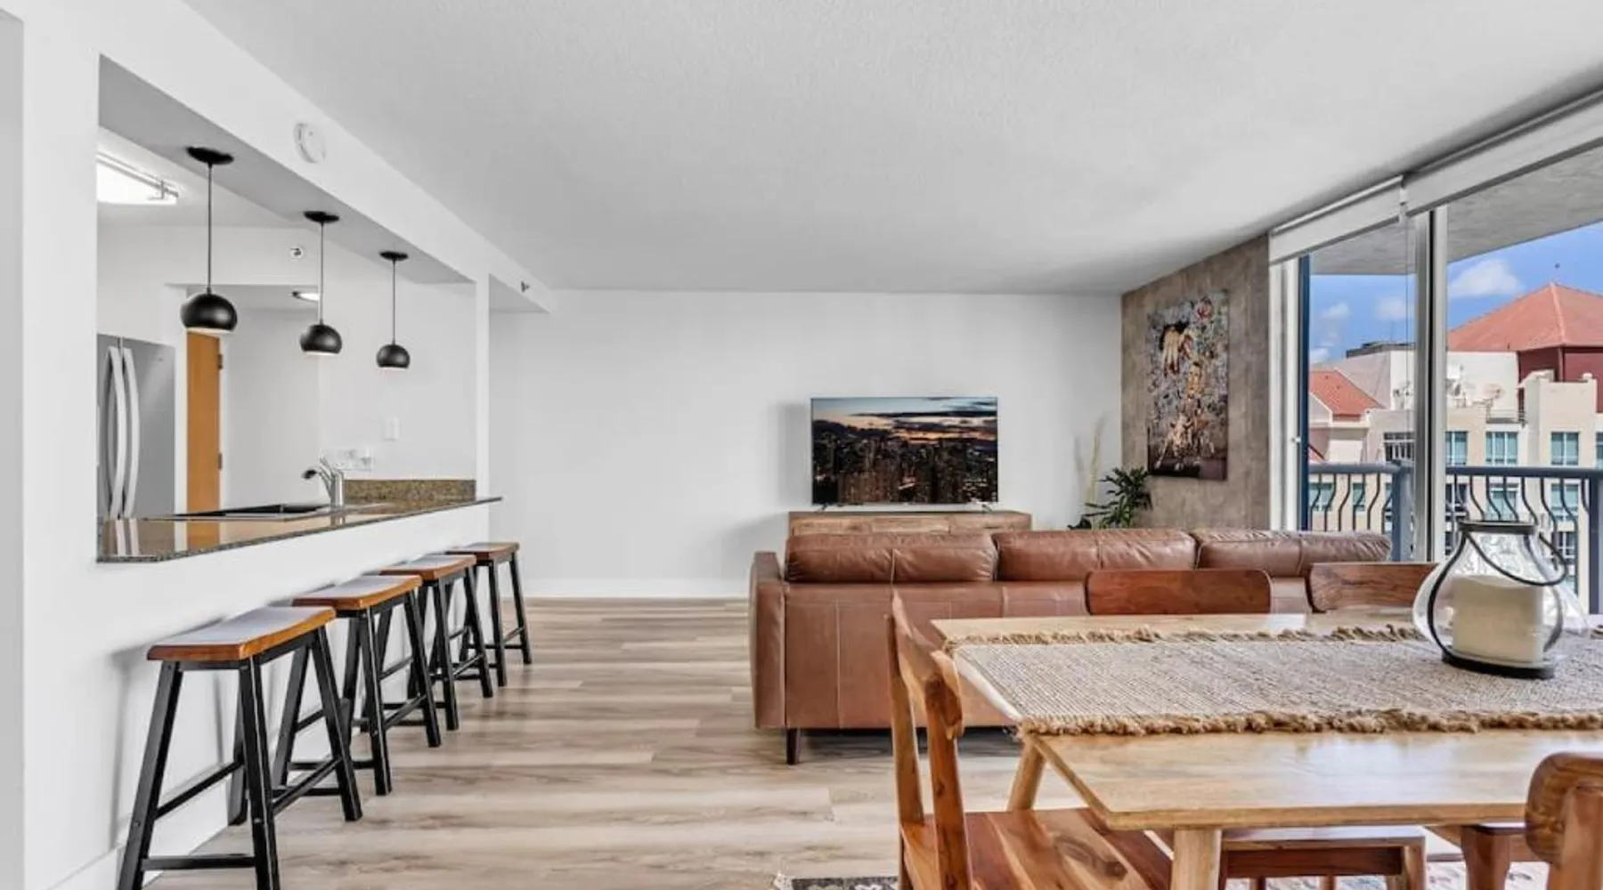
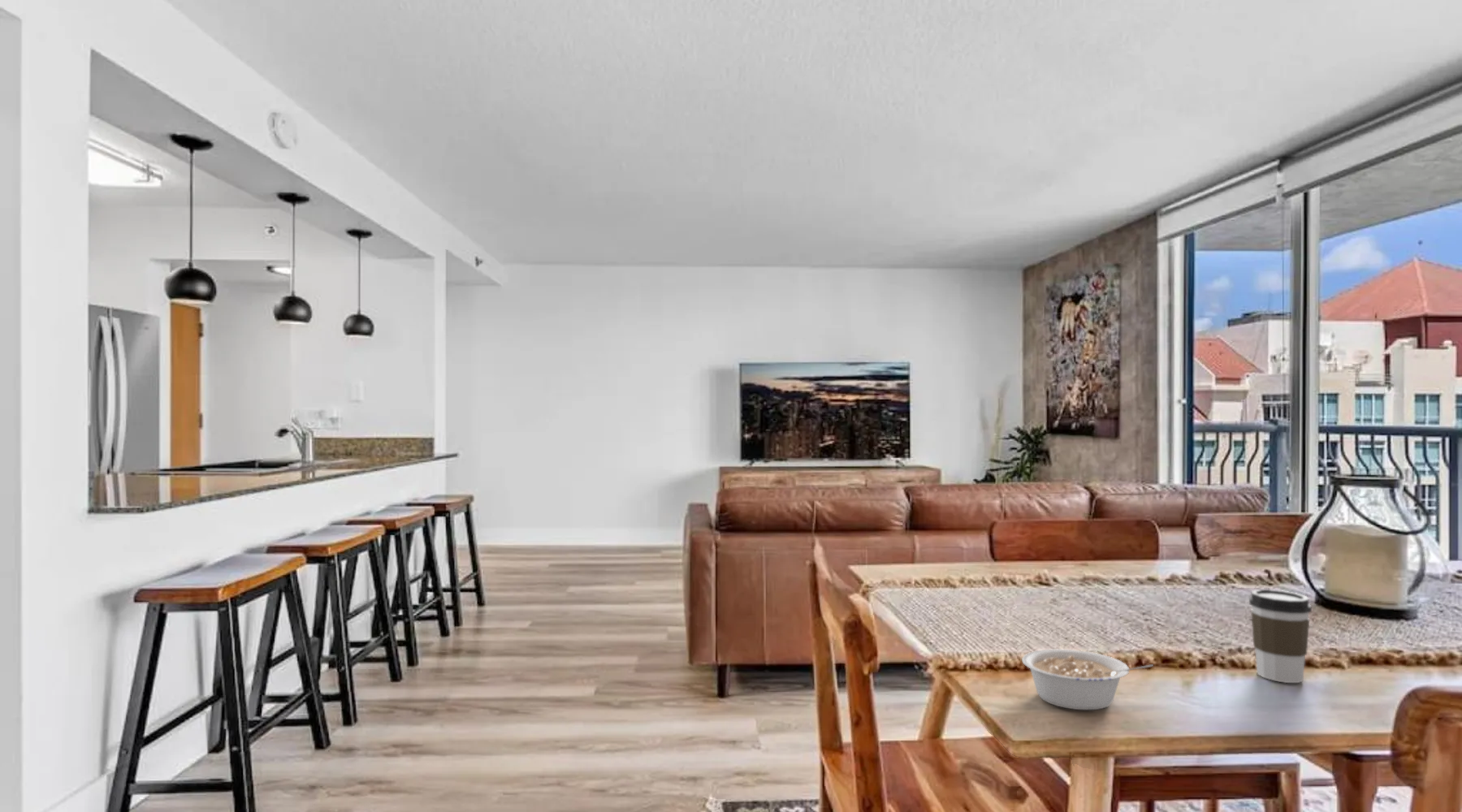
+ coffee cup (1279, 635)
+ legume (1078, 676)
